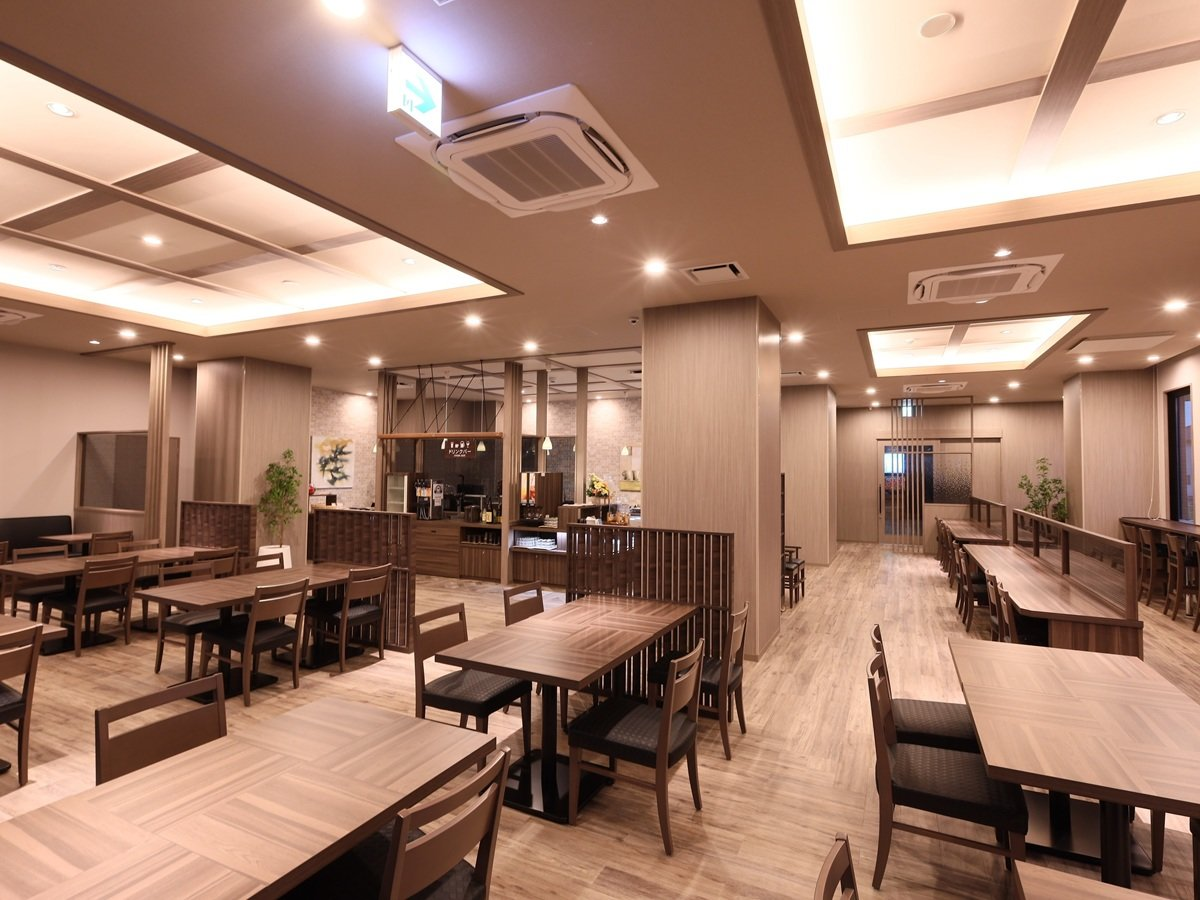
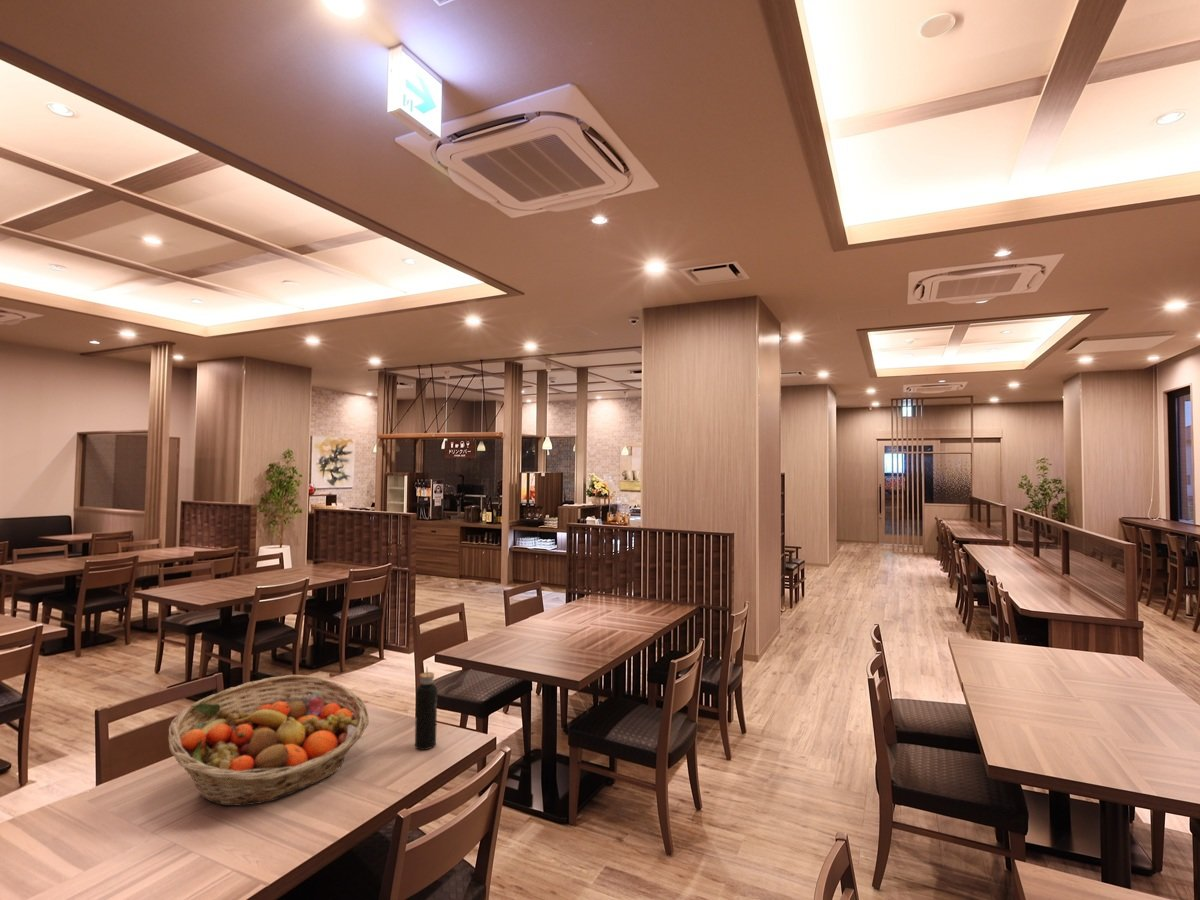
+ water bottle (426, 706)
+ fruit basket (274, 734)
